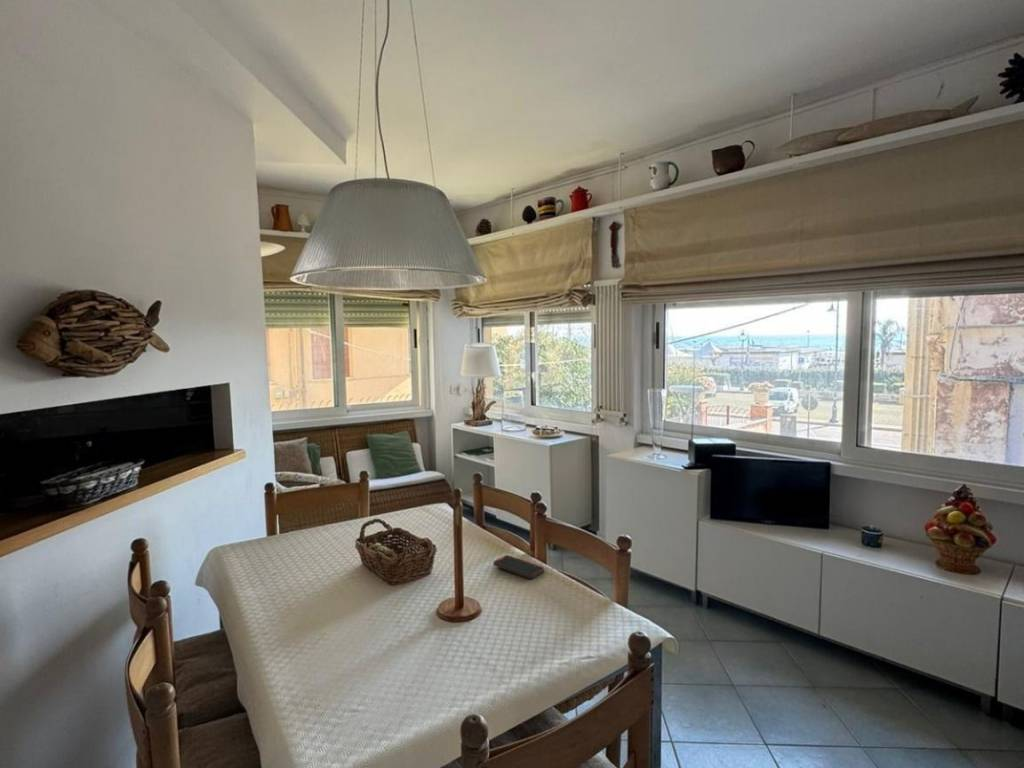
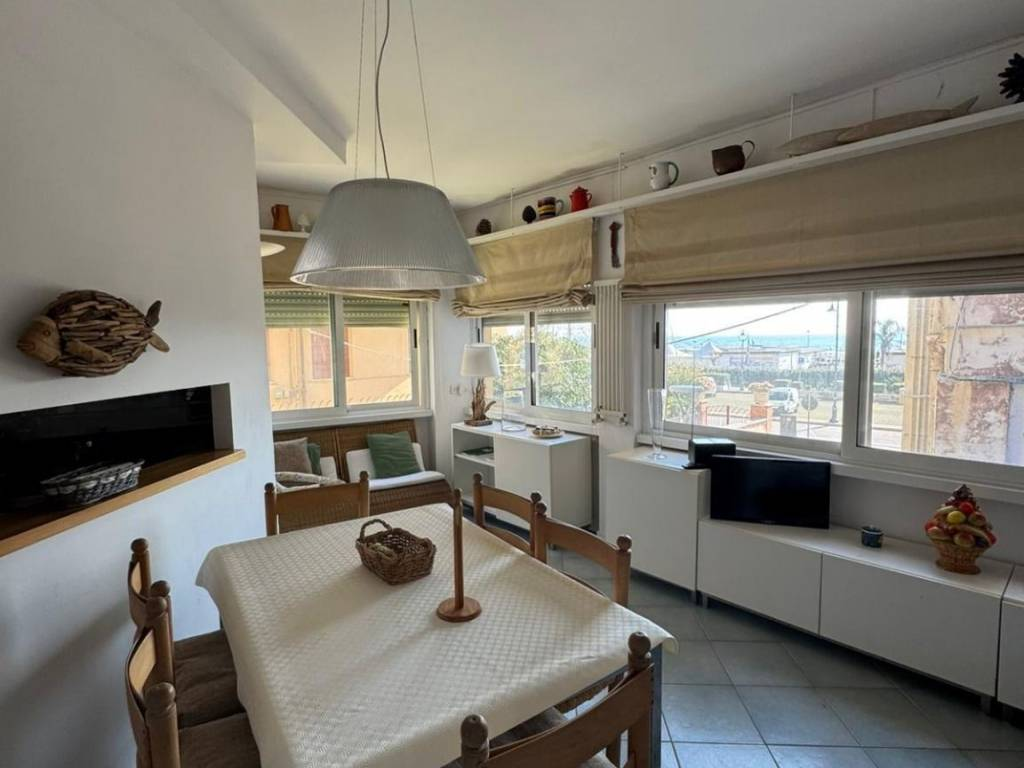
- smartphone (518, 566)
